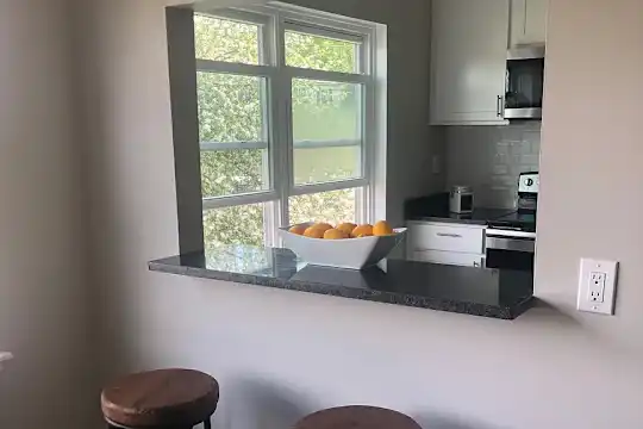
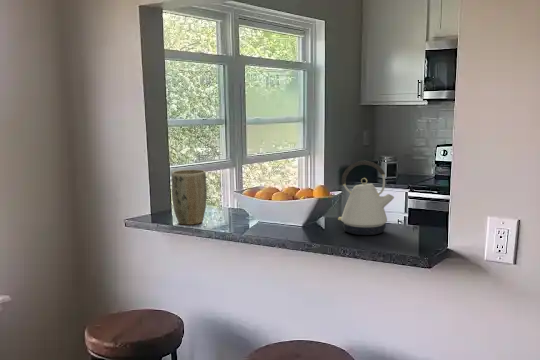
+ kettle (365, 196)
+ plant pot (189, 197)
